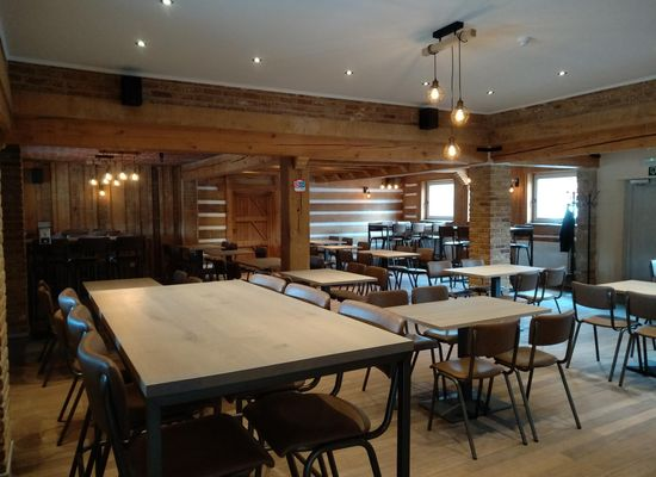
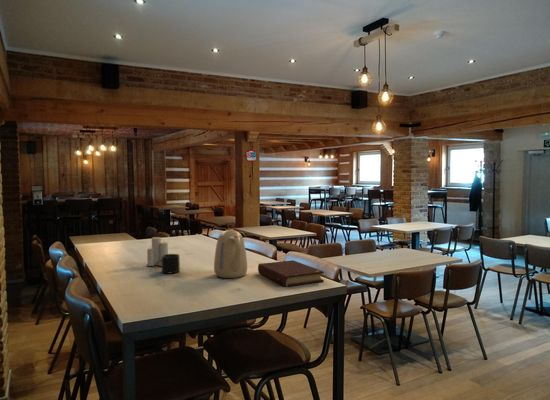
+ mug (168, 263)
+ candle (157, 249)
+ book (289, 272)
+ kettle (231, 252)
